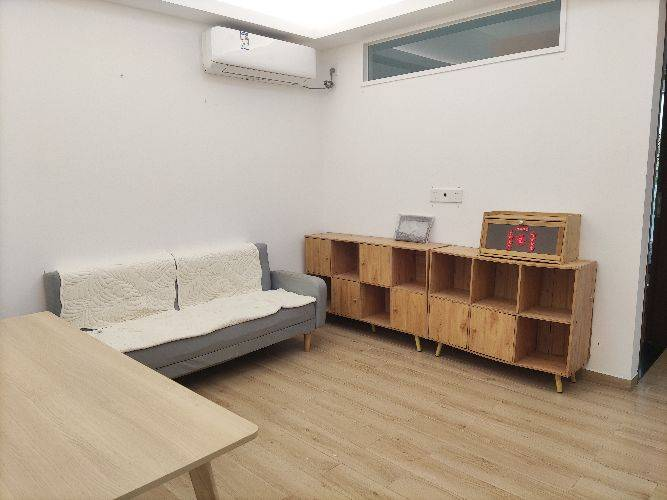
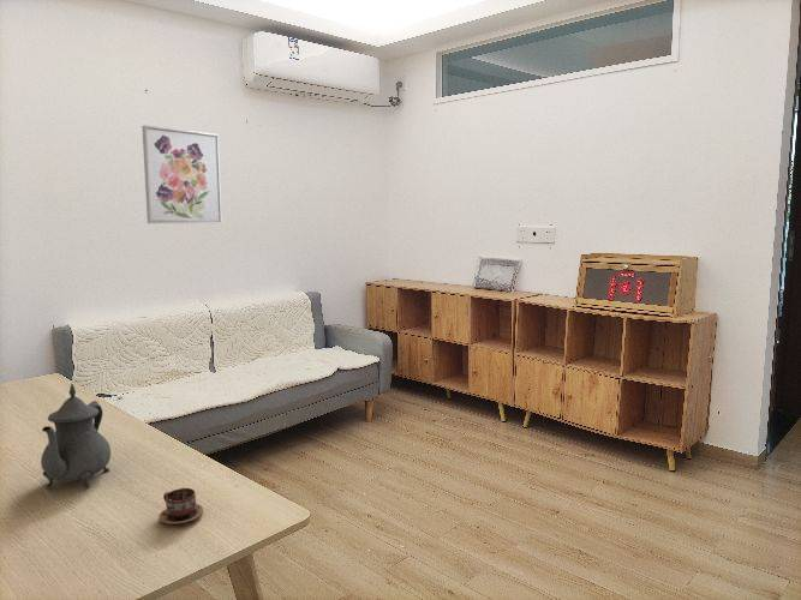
+ cup (179, 504)
+ teapot (74, 432)
+ wall art (184, 176)
